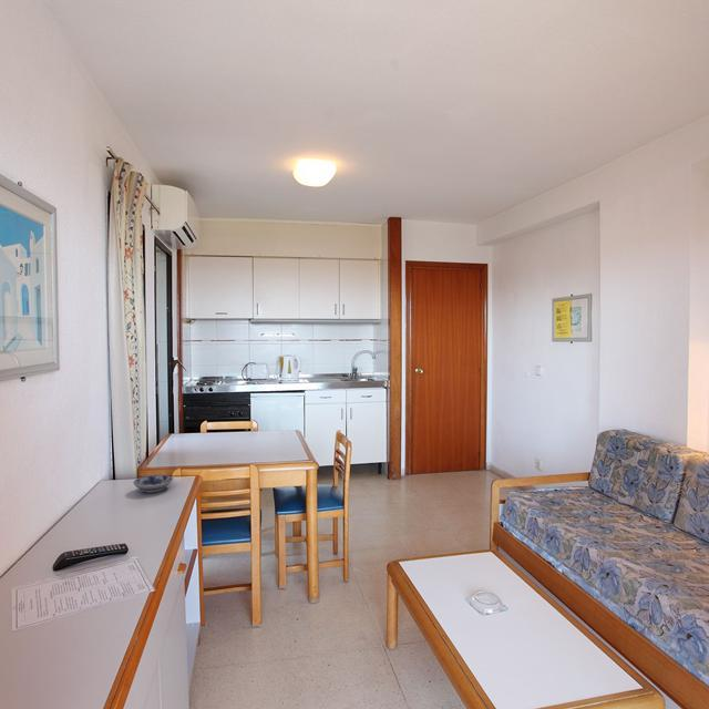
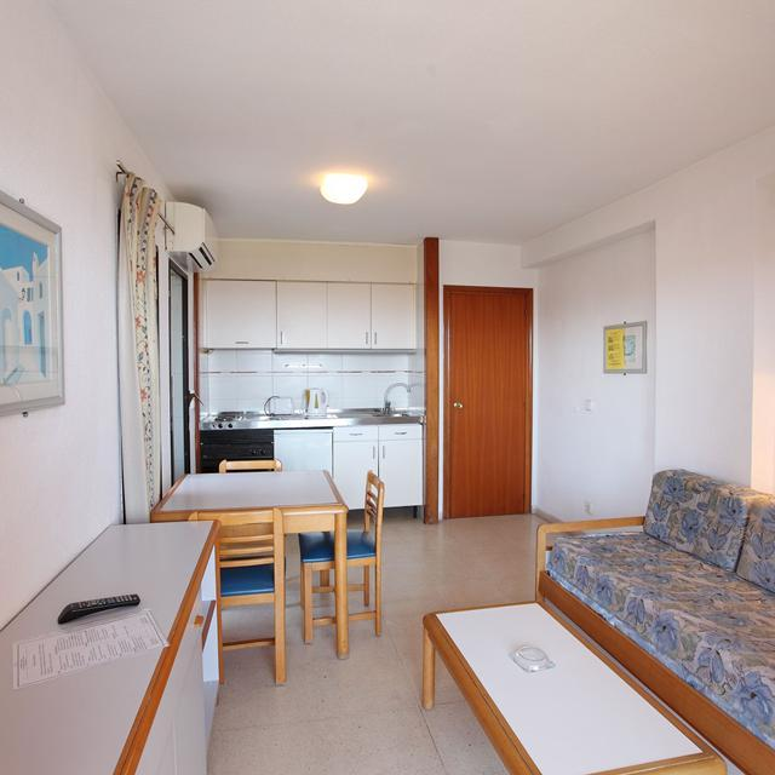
- bowl (153, 484)
